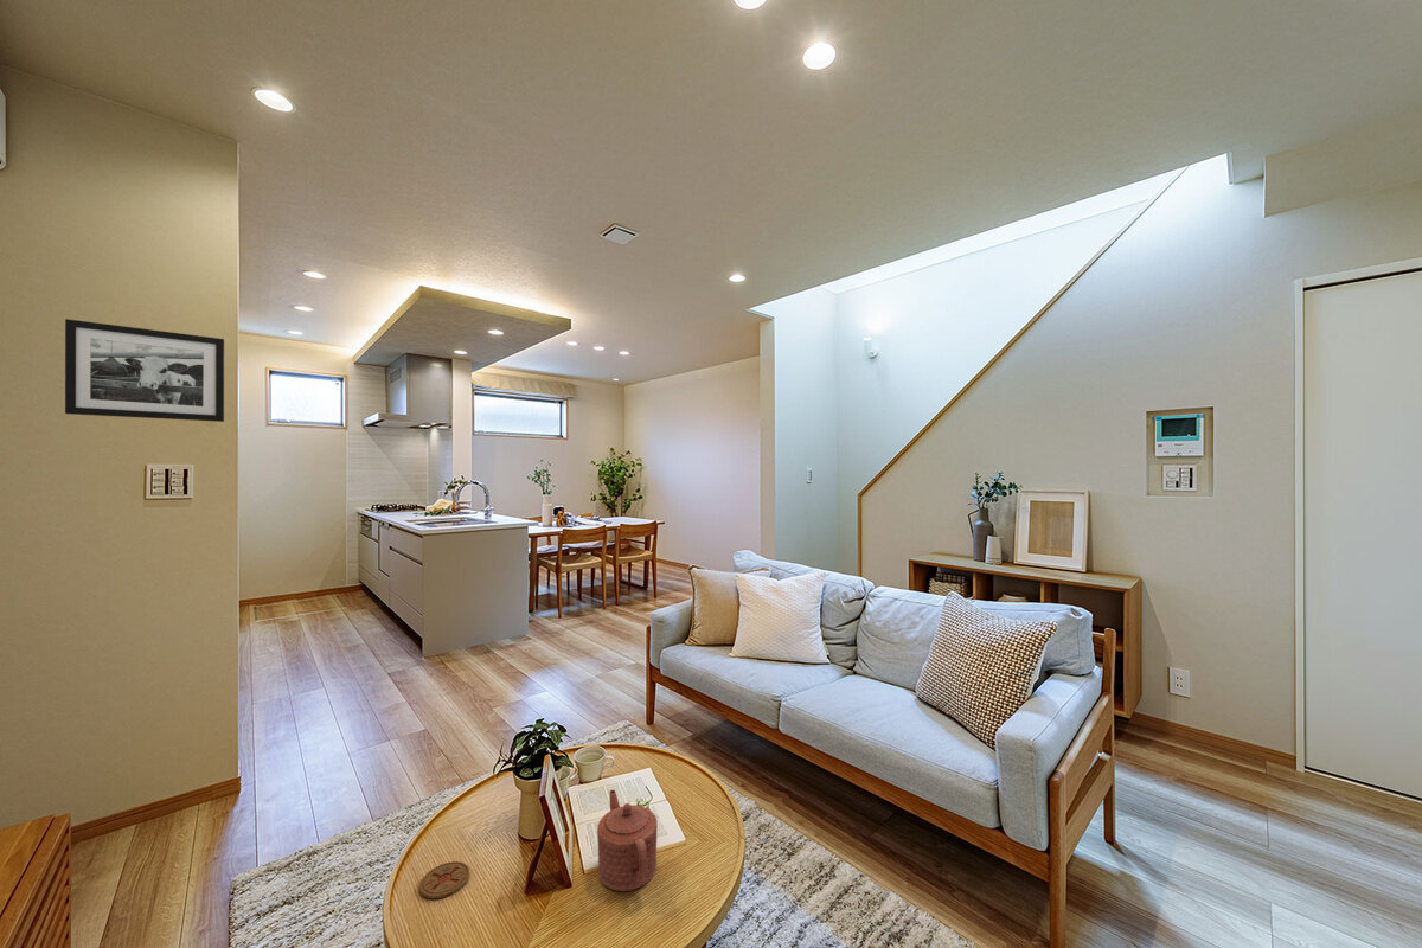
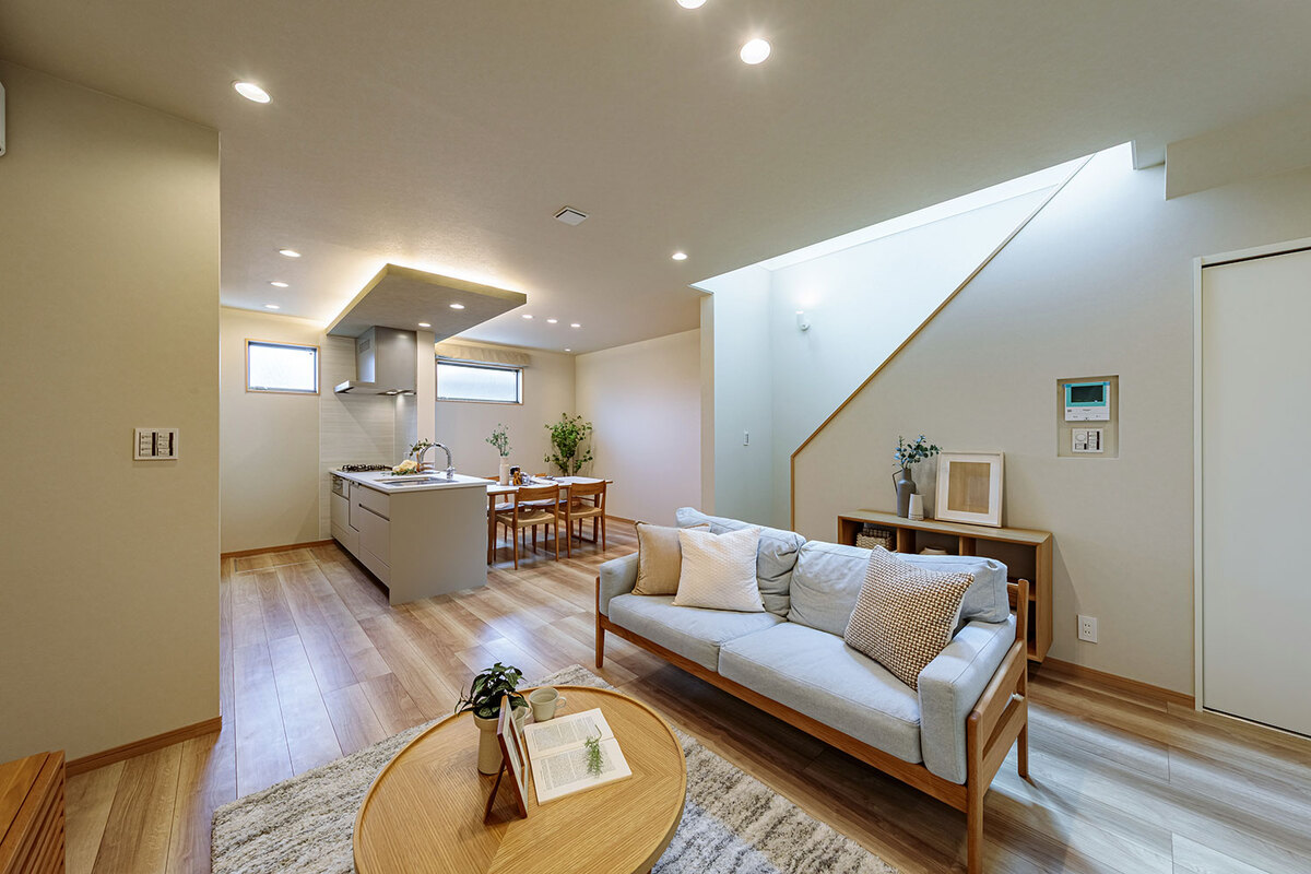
- coaster (444, 879)
- picture frame (149, 373)
- teapot (627, 835)
